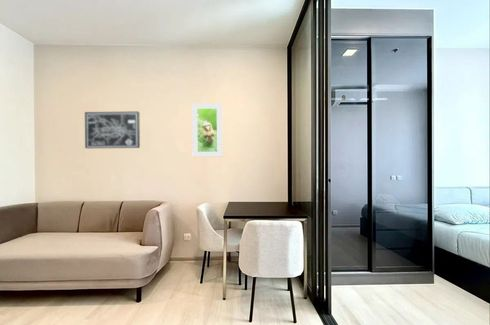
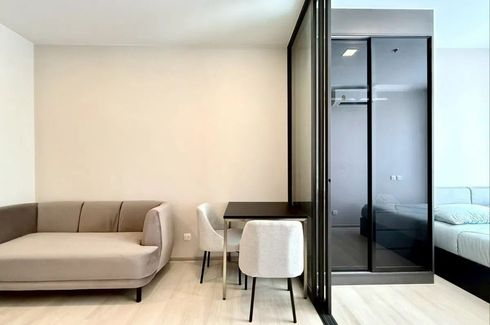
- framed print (207, 130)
- wall art (112, 130)
